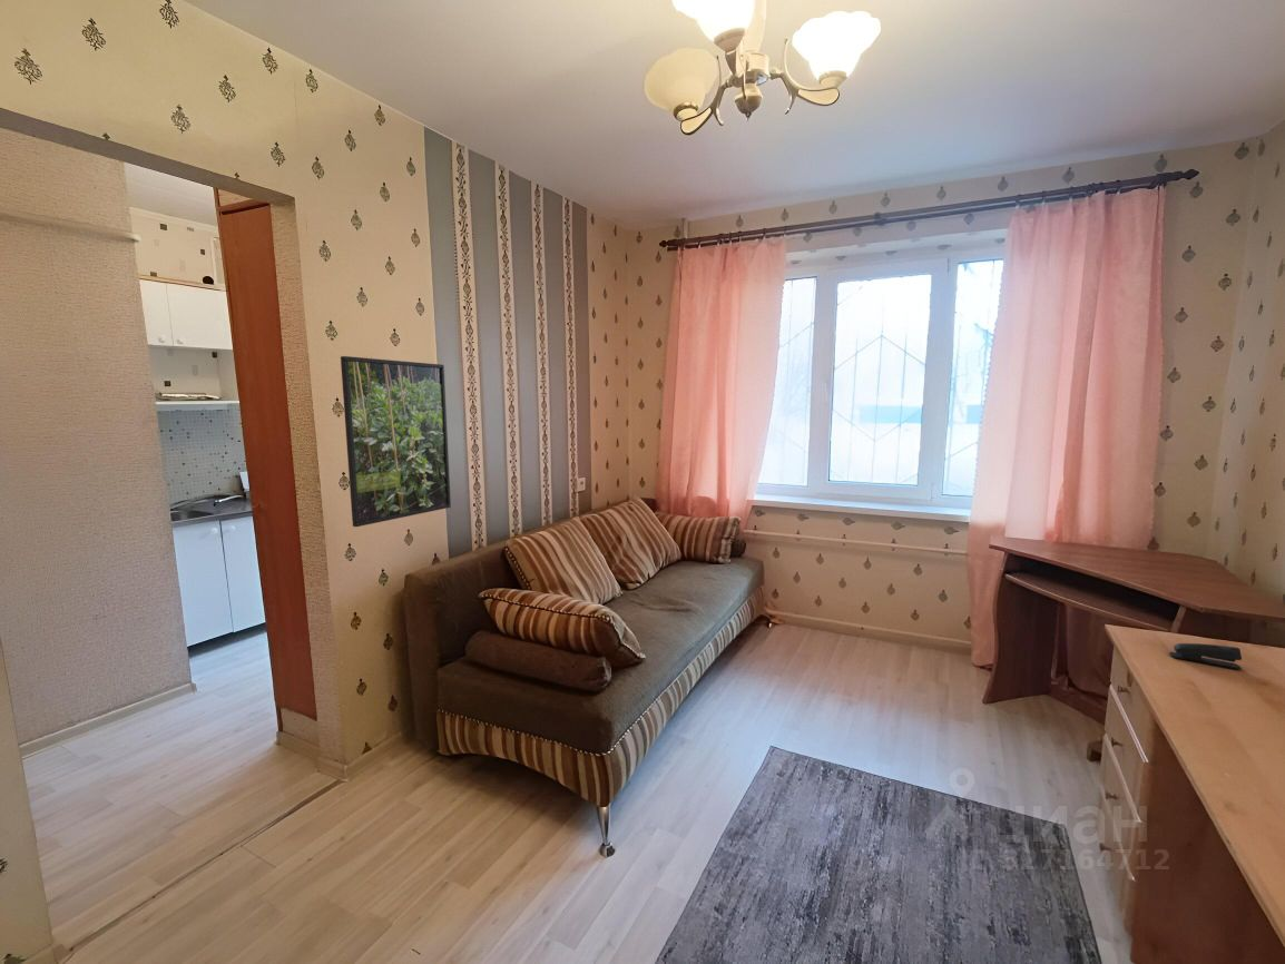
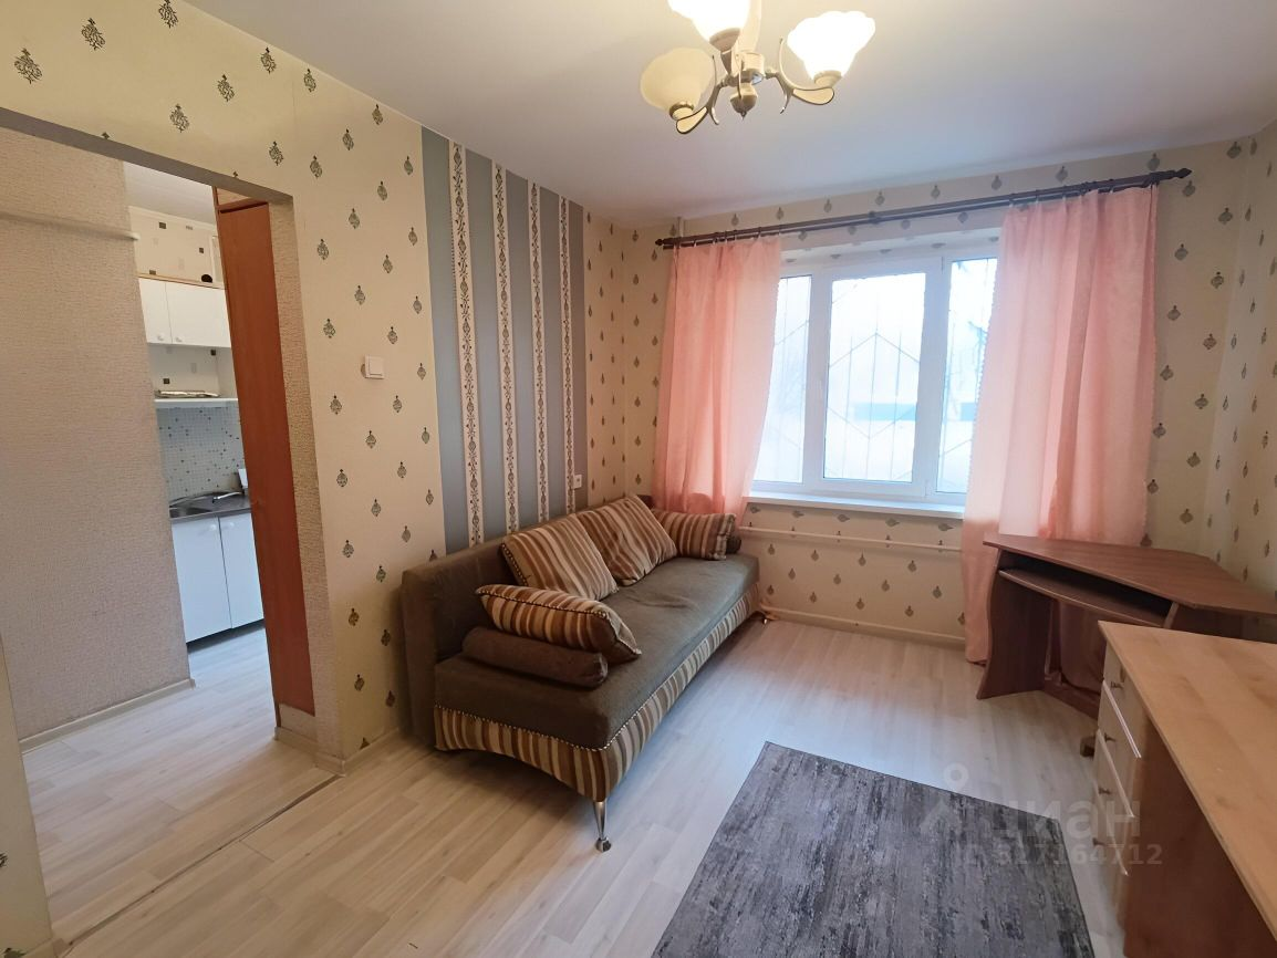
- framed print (401, 440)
- stapler (1205, 651)
